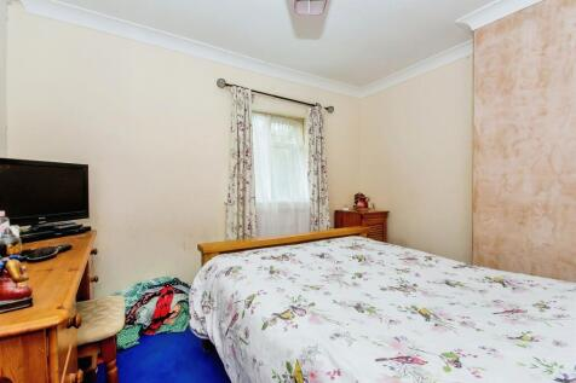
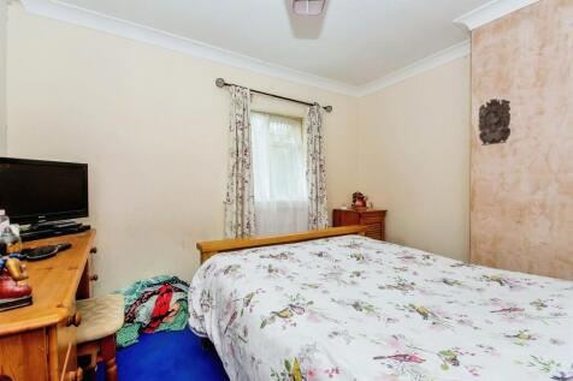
+ wall ornament (492, 121)
